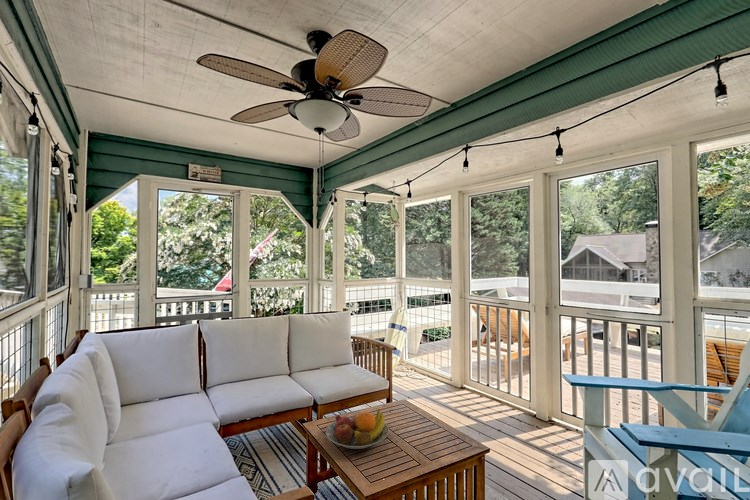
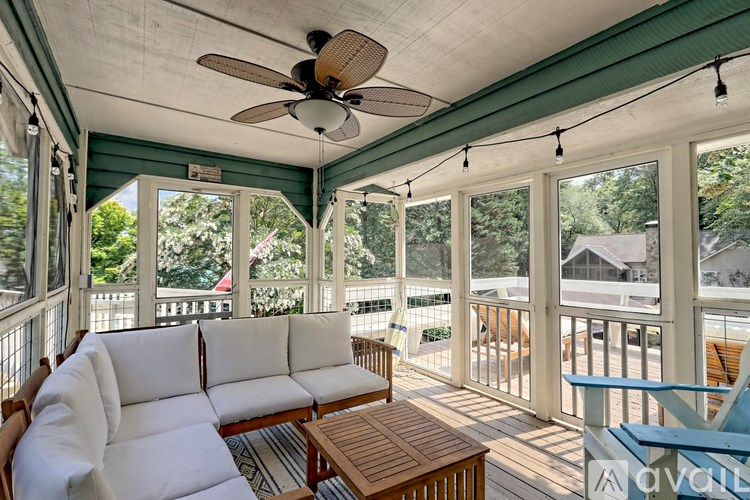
- fruit bowl (357, 427)
